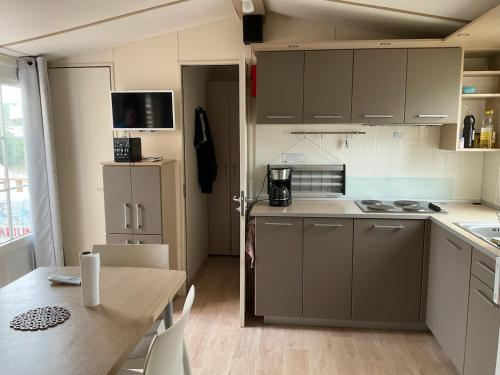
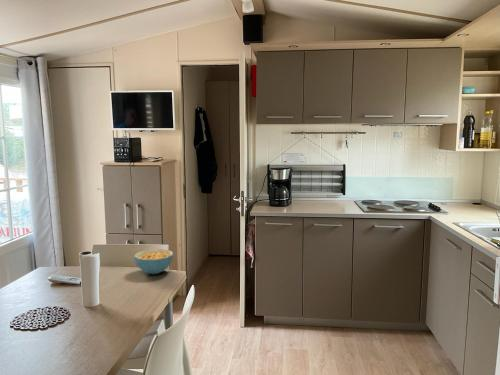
+ cereal bowl (154, 263)
